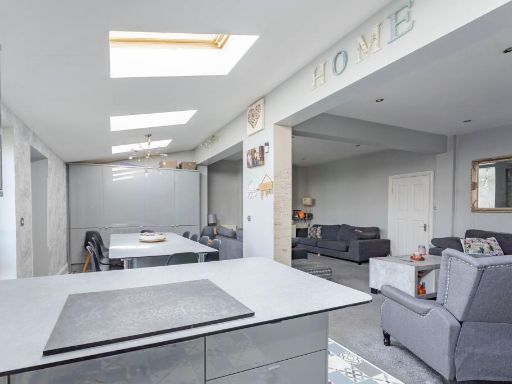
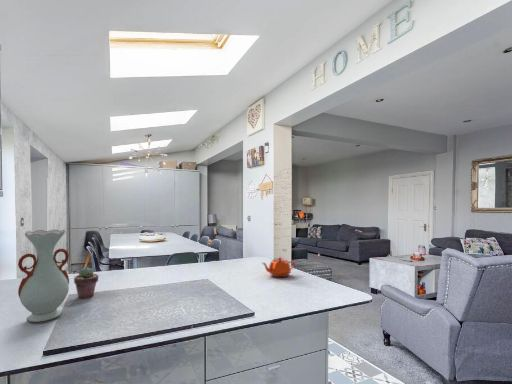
+ vase (44, 274)
+ teapot (278, 266)
+ potted succulent (86, 281)
